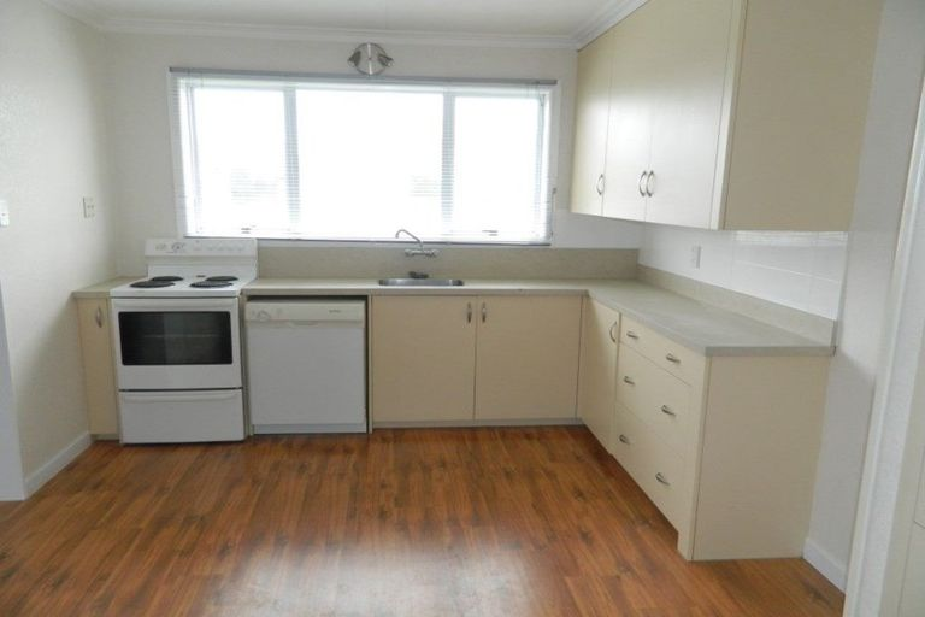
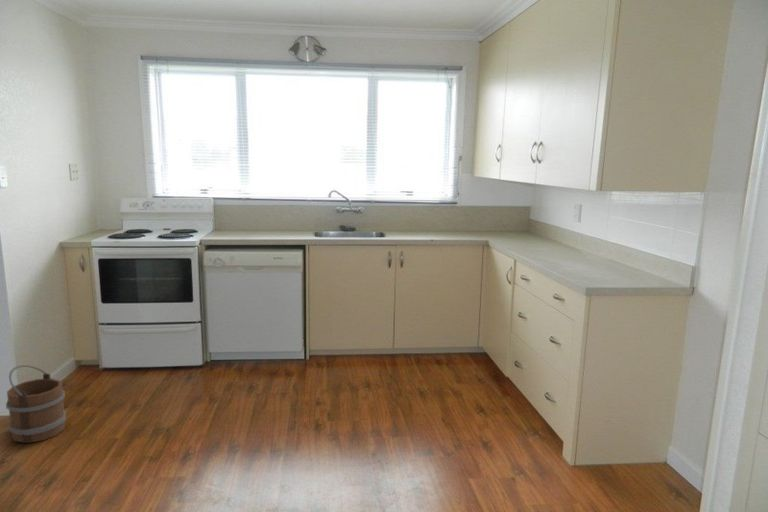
+ bucket (36, 399)
